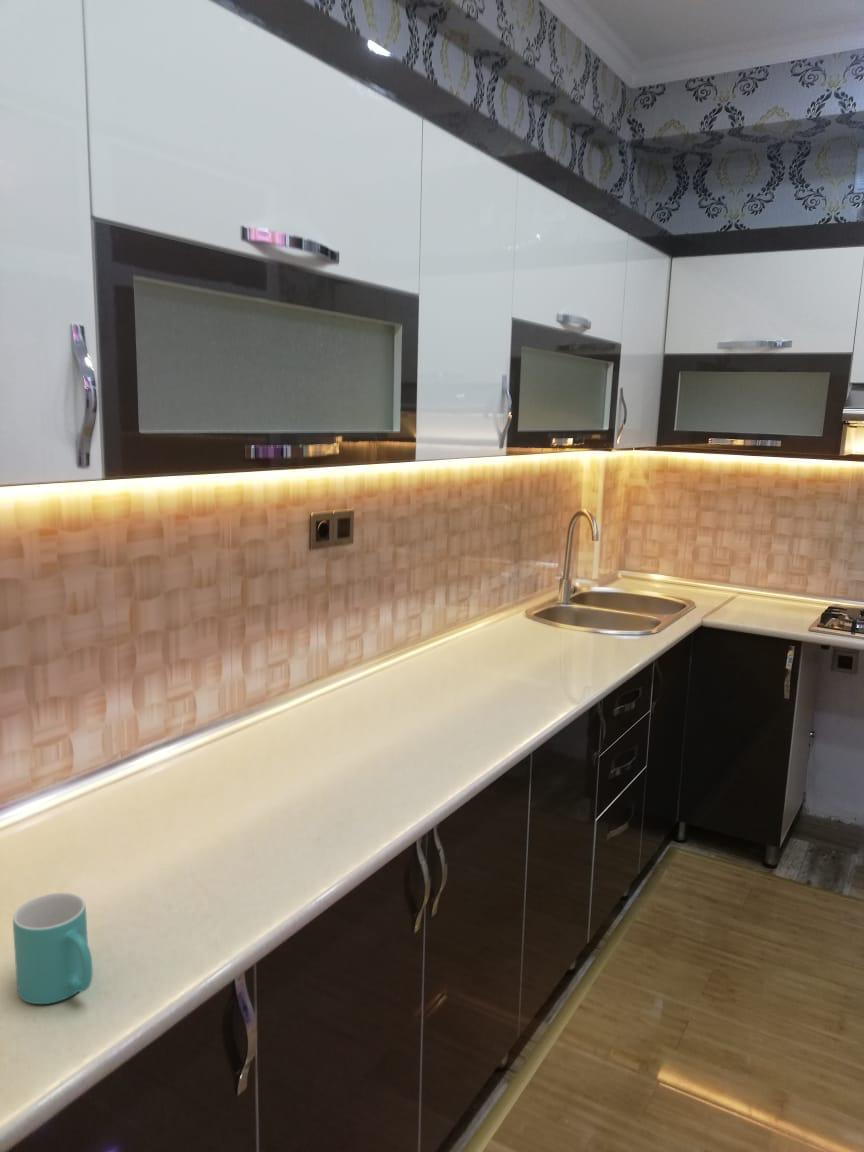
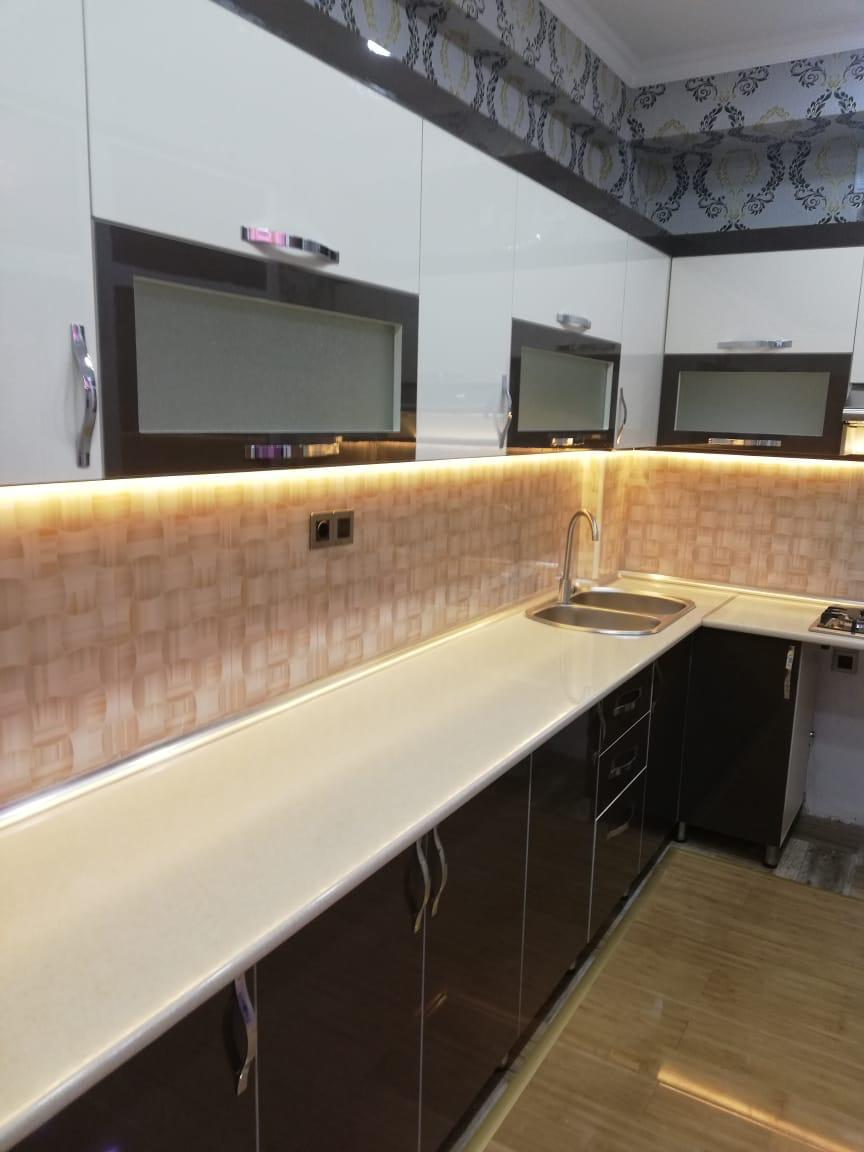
- mug (60, 952)
